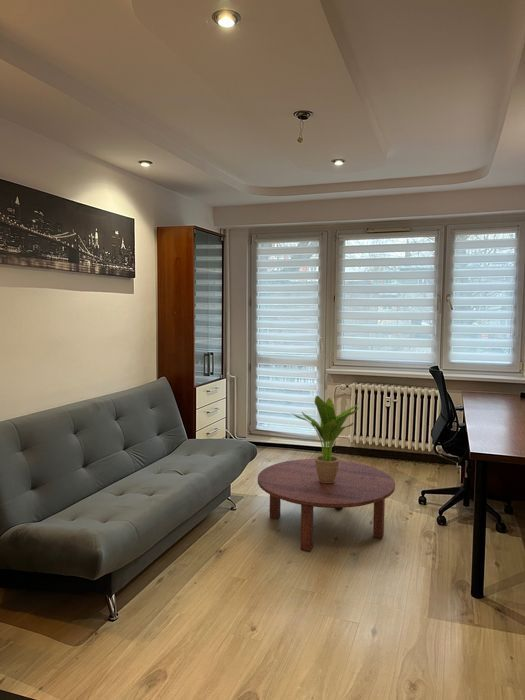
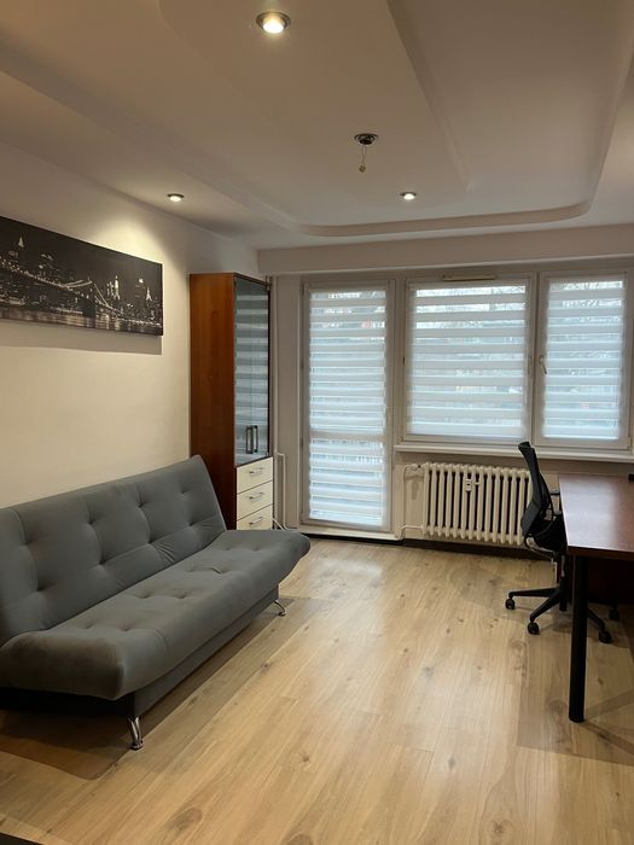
- potted plant (334, 437)
- coffee table (324, 502)
